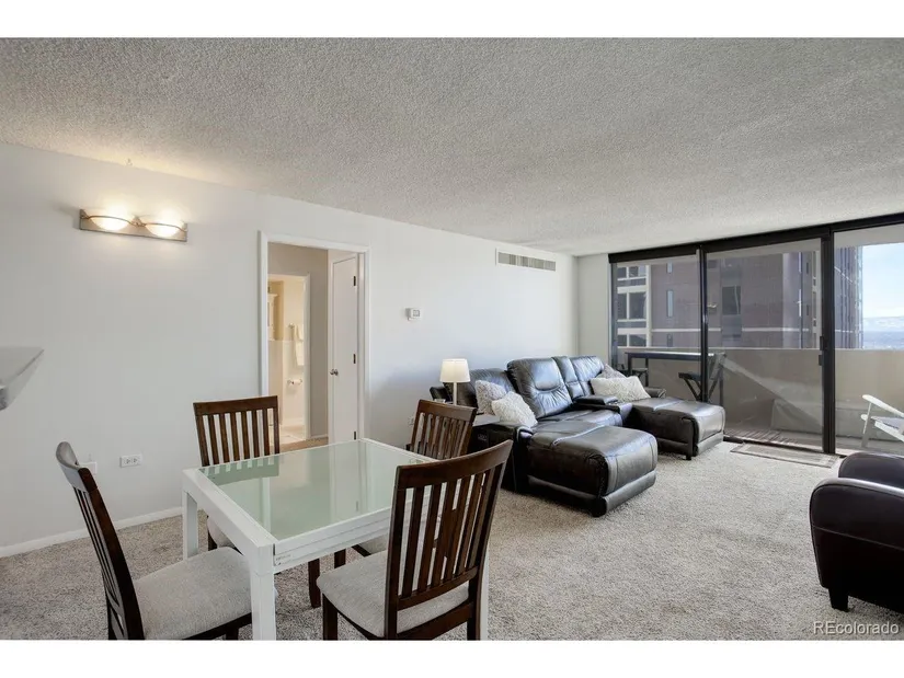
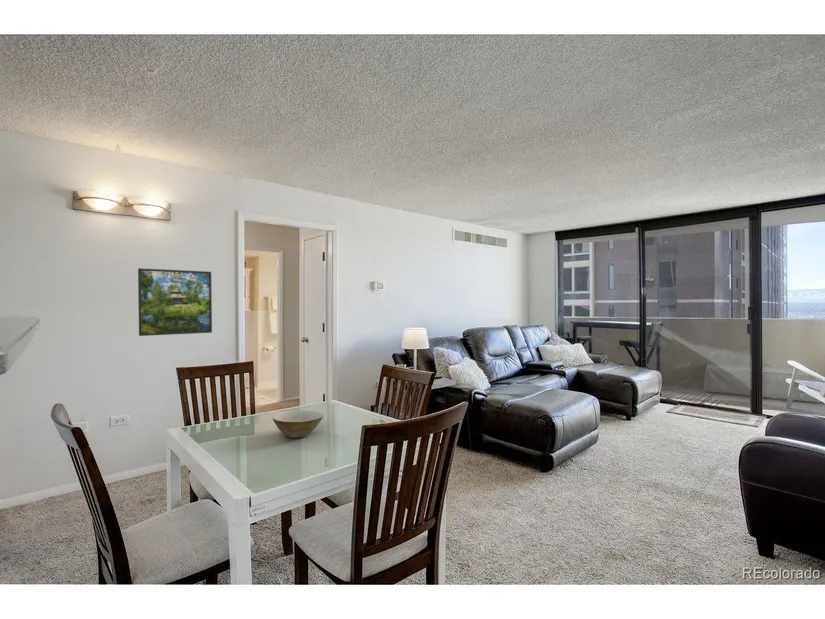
+ bowl (298, 424)
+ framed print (176, 302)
